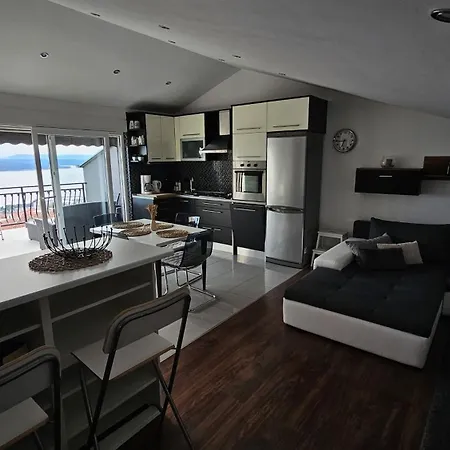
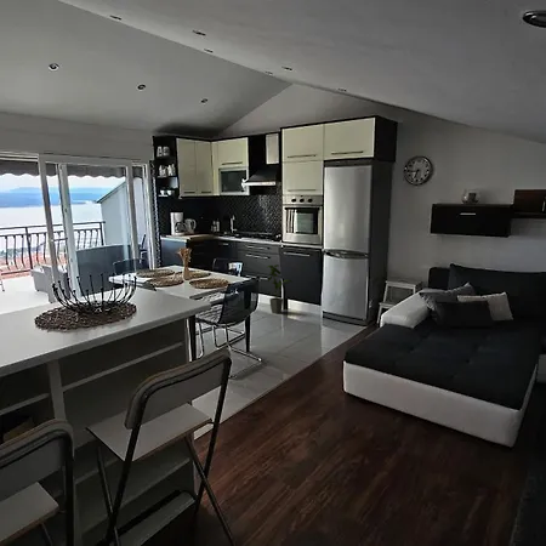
+ house plant (277, 289)
